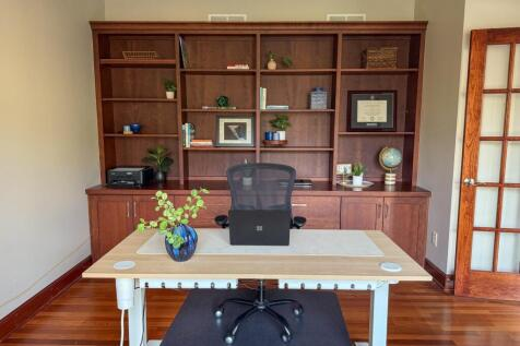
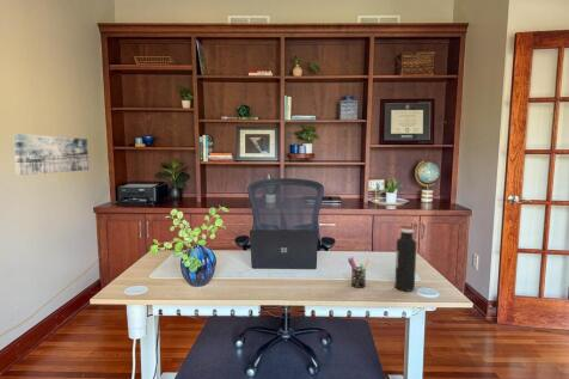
+ pen holder (357, 271)
+ water bottle (405, 257)
+ wall art (56, 154)
